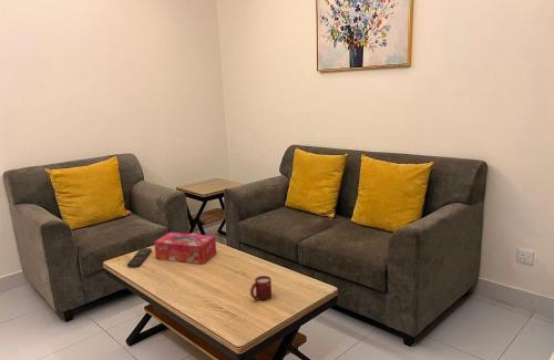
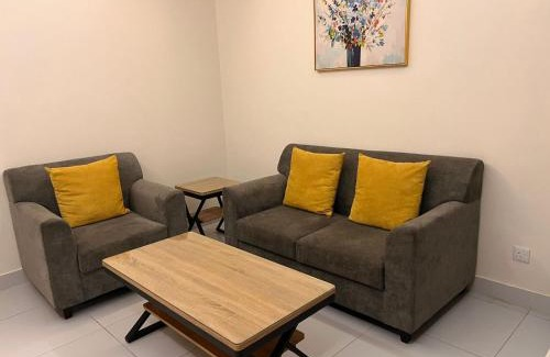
- tissue box (185, 247)
- cup (260, 289)
- remote control (140, 257)
